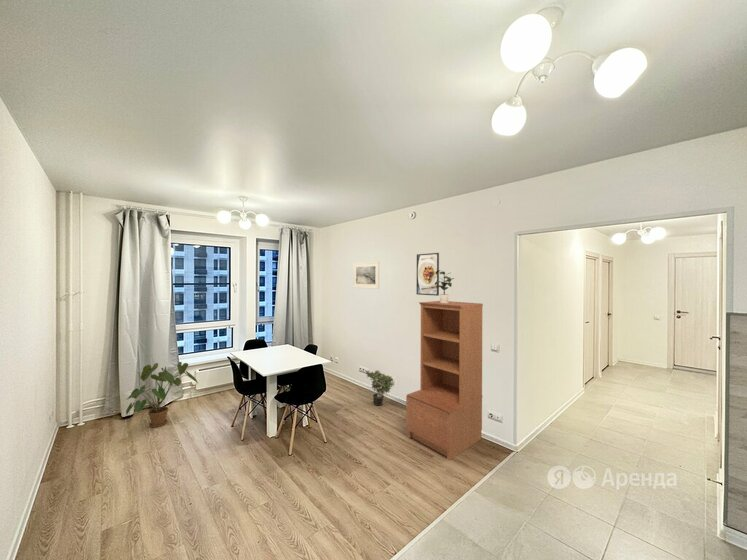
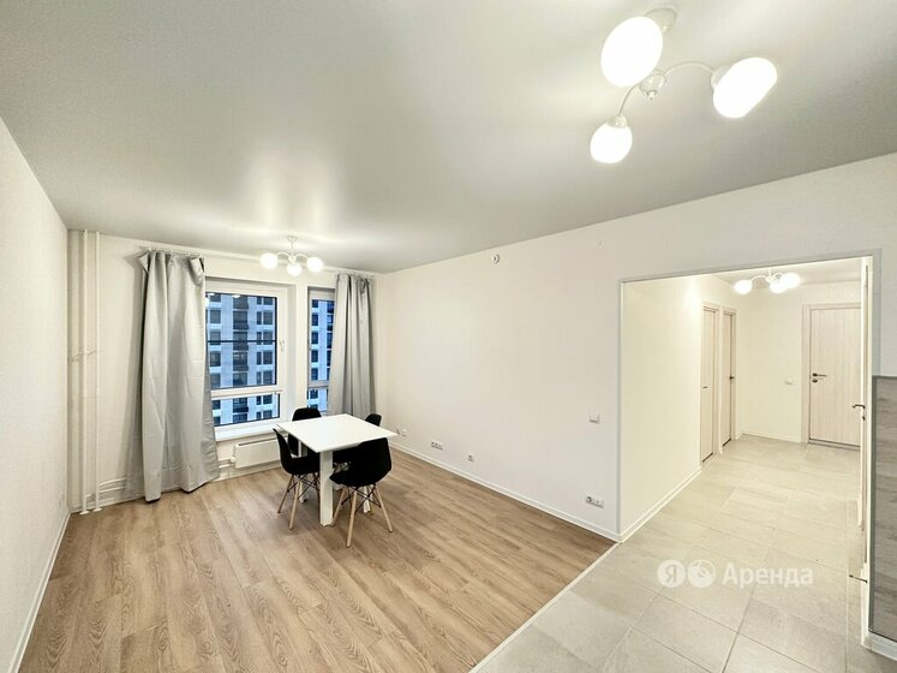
- house plant (162, 392)
- bookshelf (444, 371)
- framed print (427, 274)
- potted plant (378, 387)
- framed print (365, 275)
- potted plant (445, 285)
